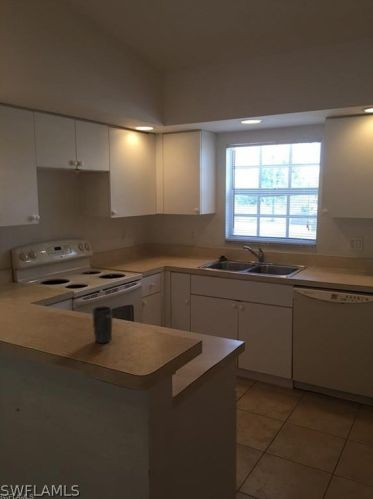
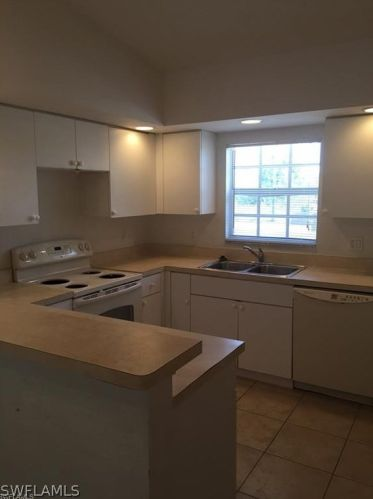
- mug (104, 325)
